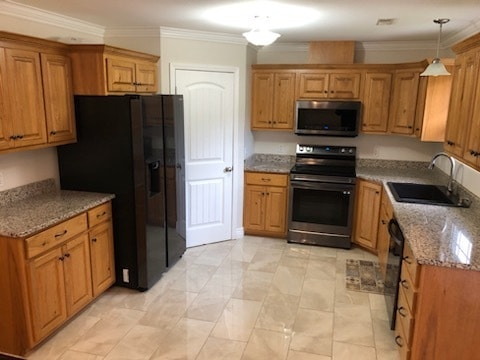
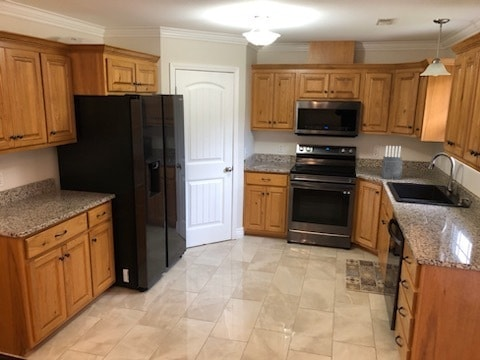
+ knife block (393, 162)
